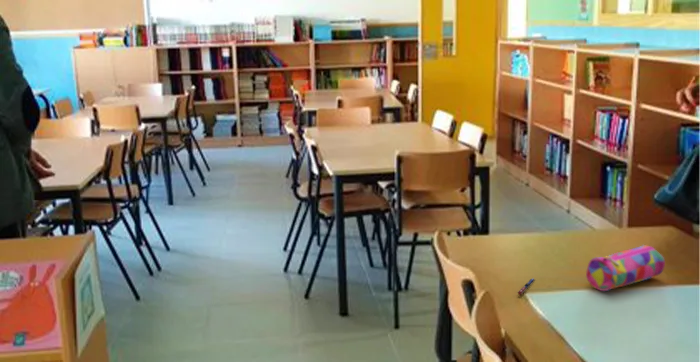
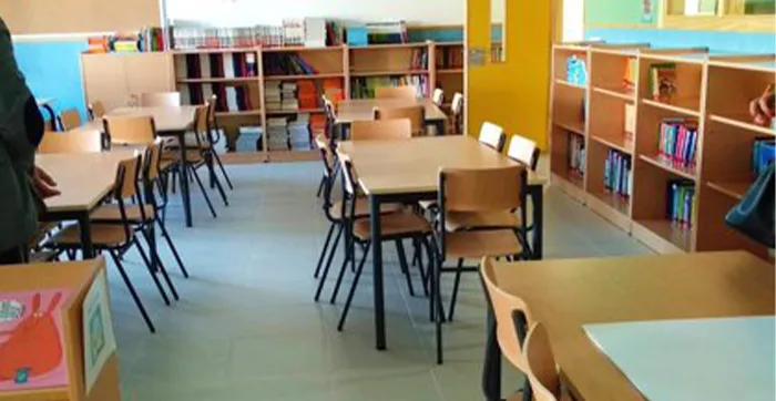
- pencil case (625, 267)
- pen (526, 285)
